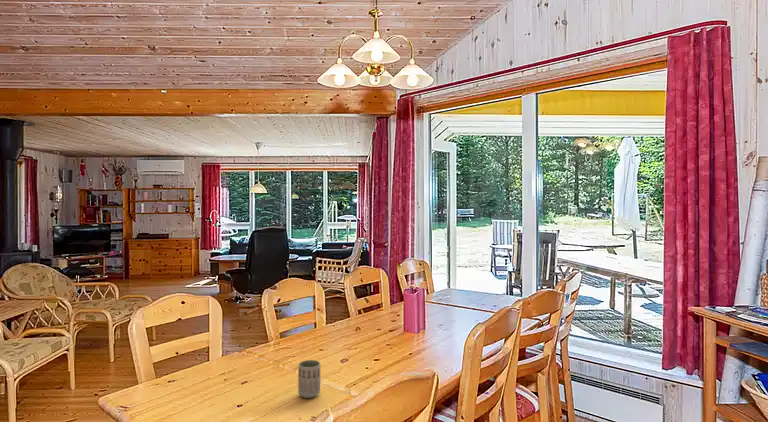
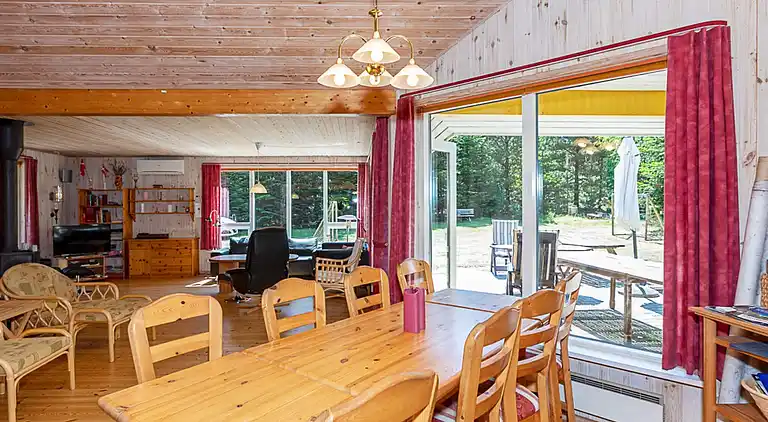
- cup (309, 379)
